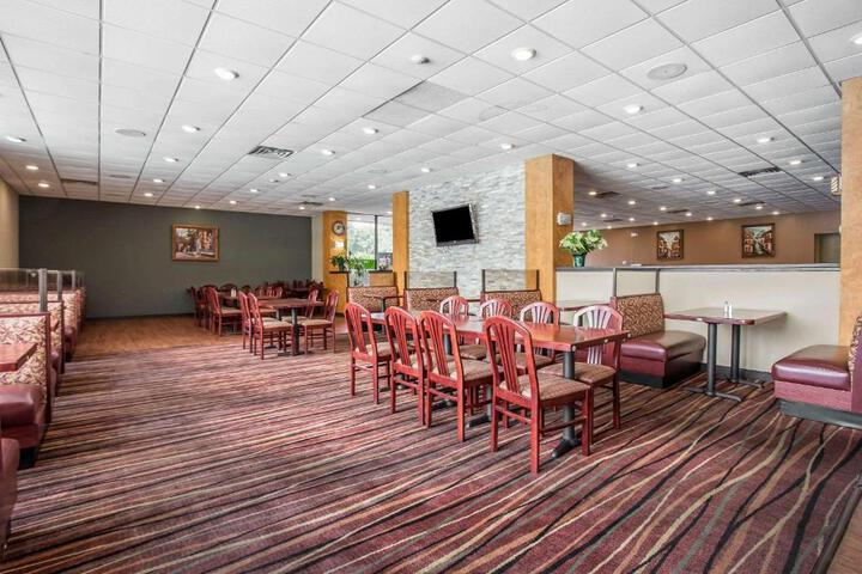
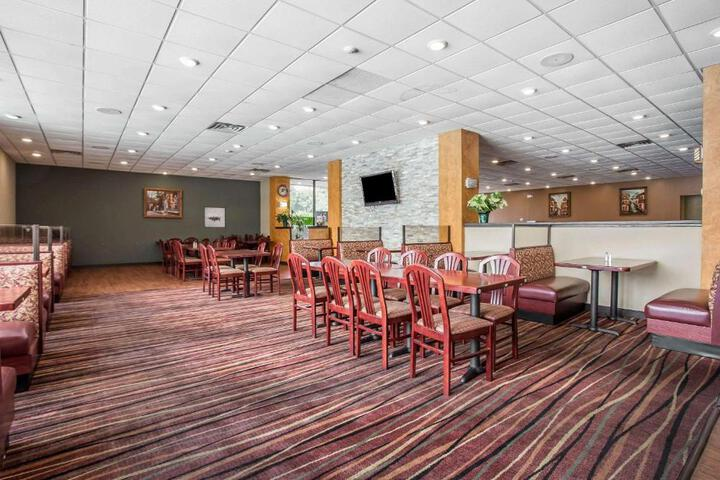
+ wall art (214, 217)
